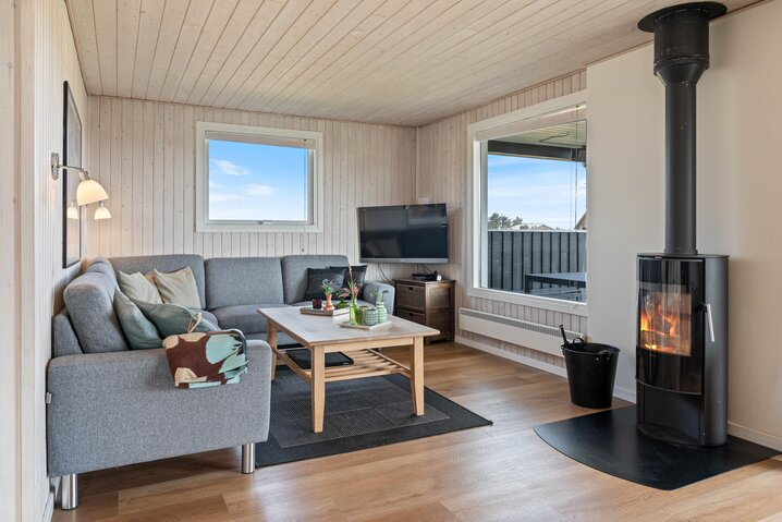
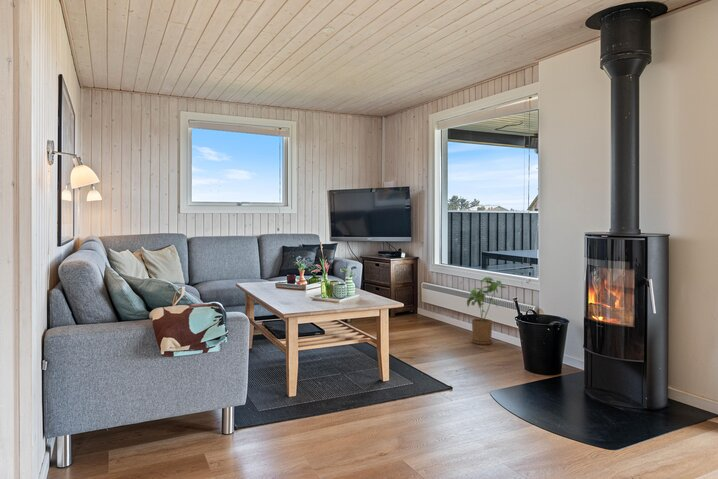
+ house plant (482, 310)
